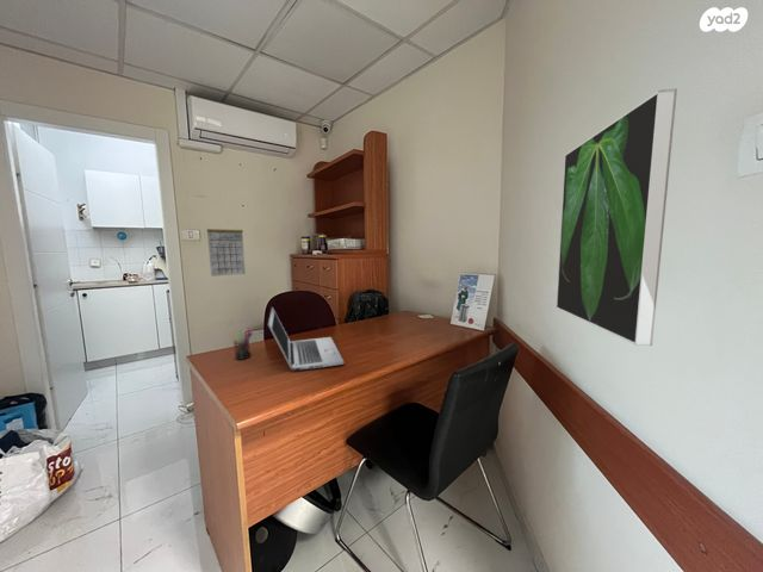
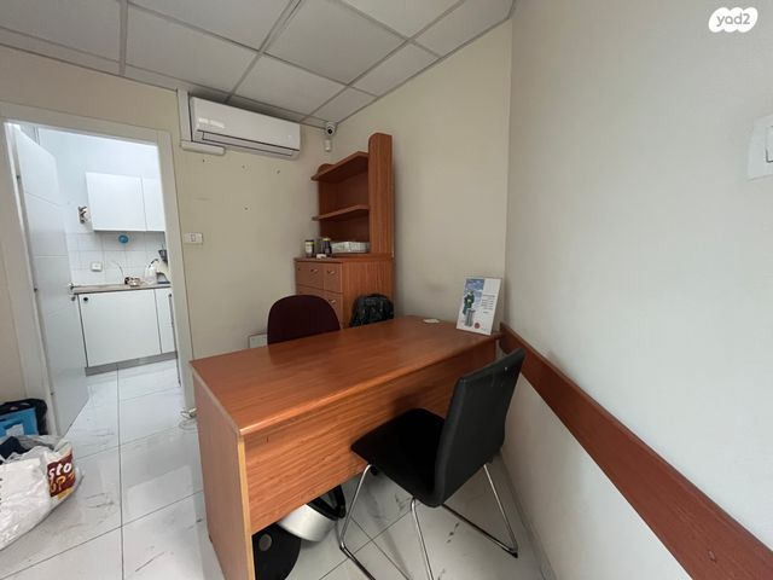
- calendar (227, 247)
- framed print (598, 230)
- laptop (304, 340)
- pen holder (242, 342)
